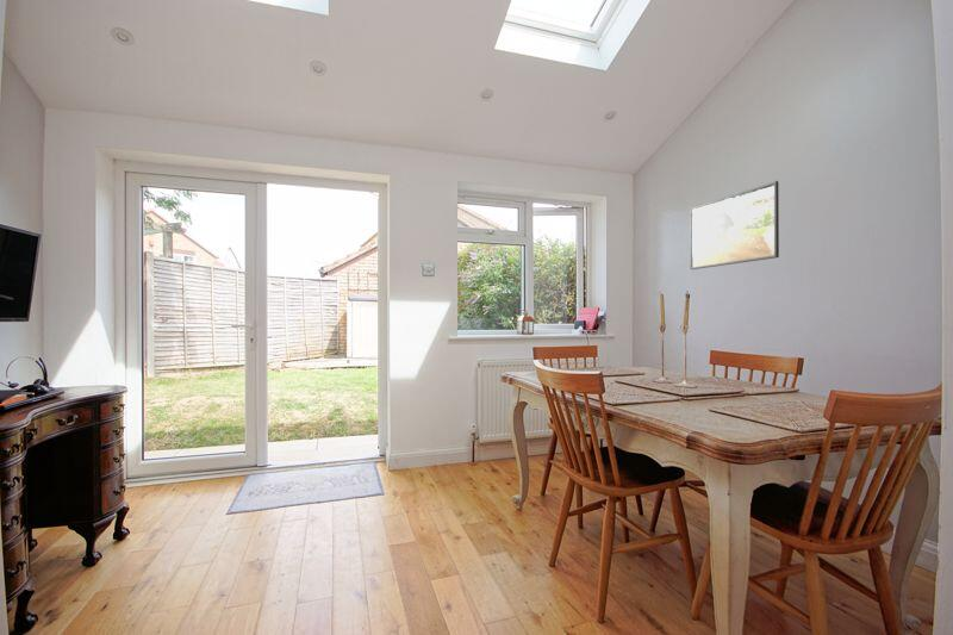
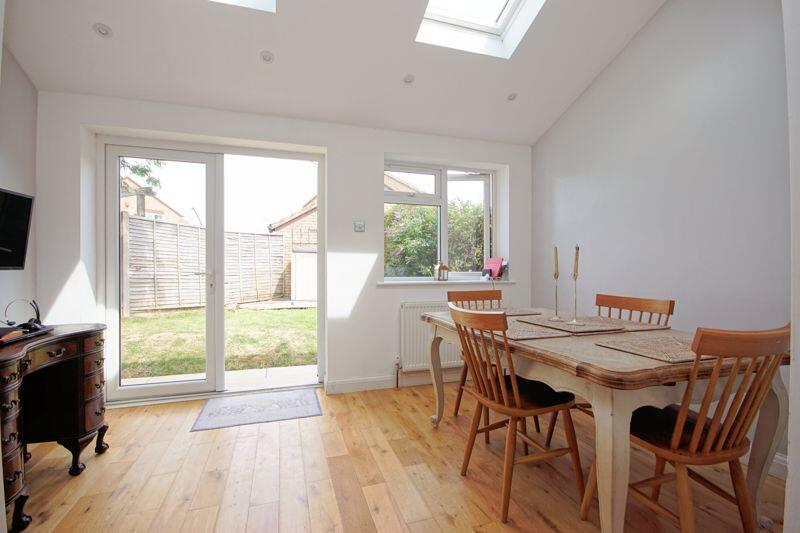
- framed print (729, 230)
